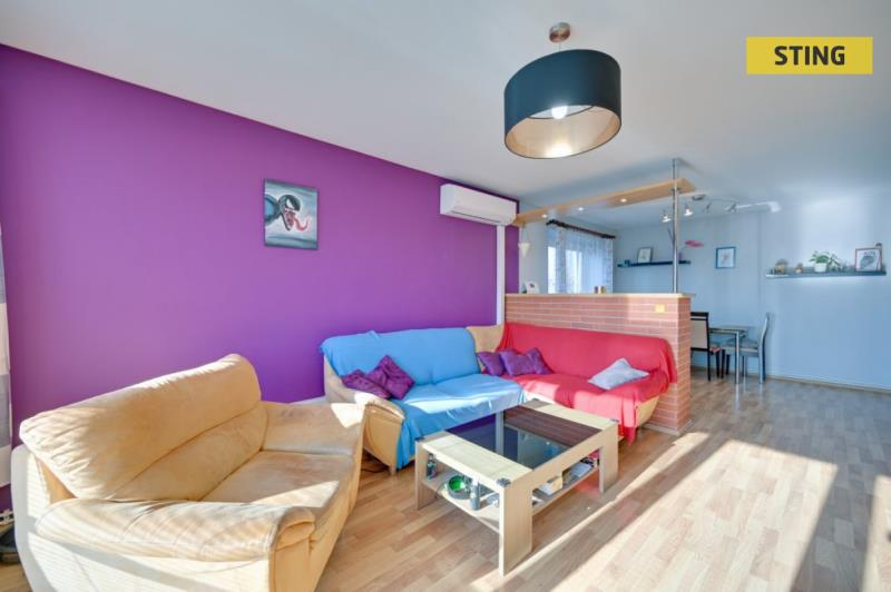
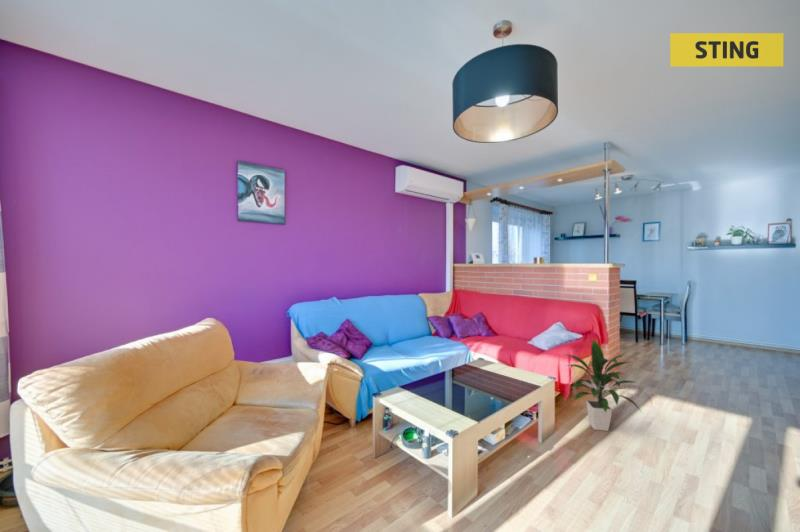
+ indoor plant (602, 385)
